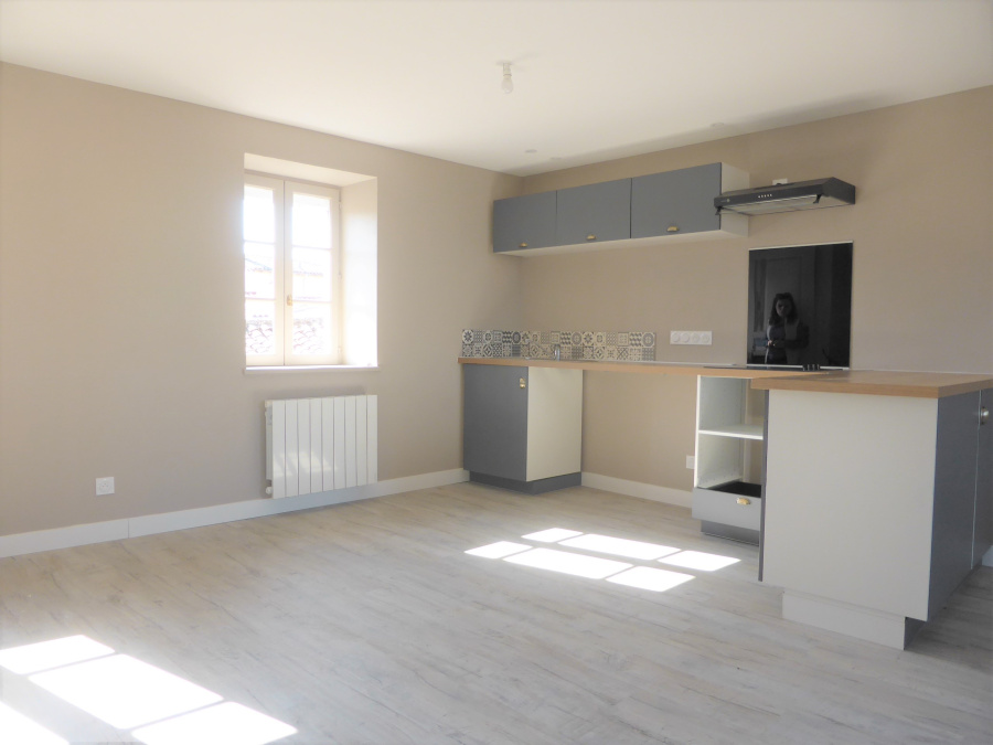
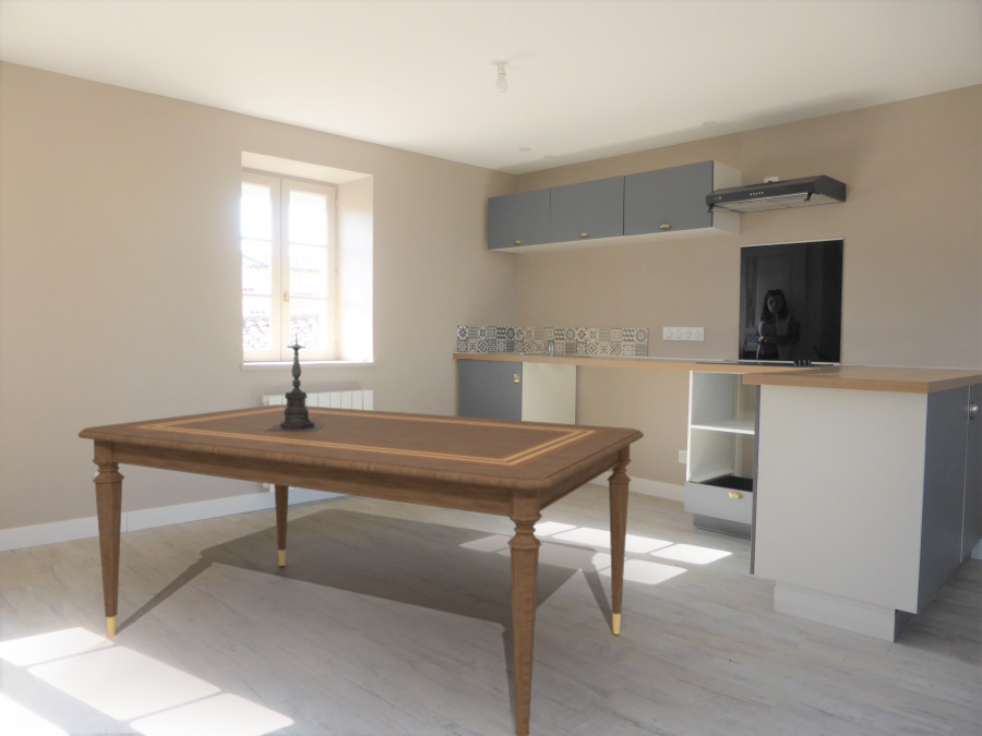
+ candle holder (296, 379)
+ dining table (371, 497)
